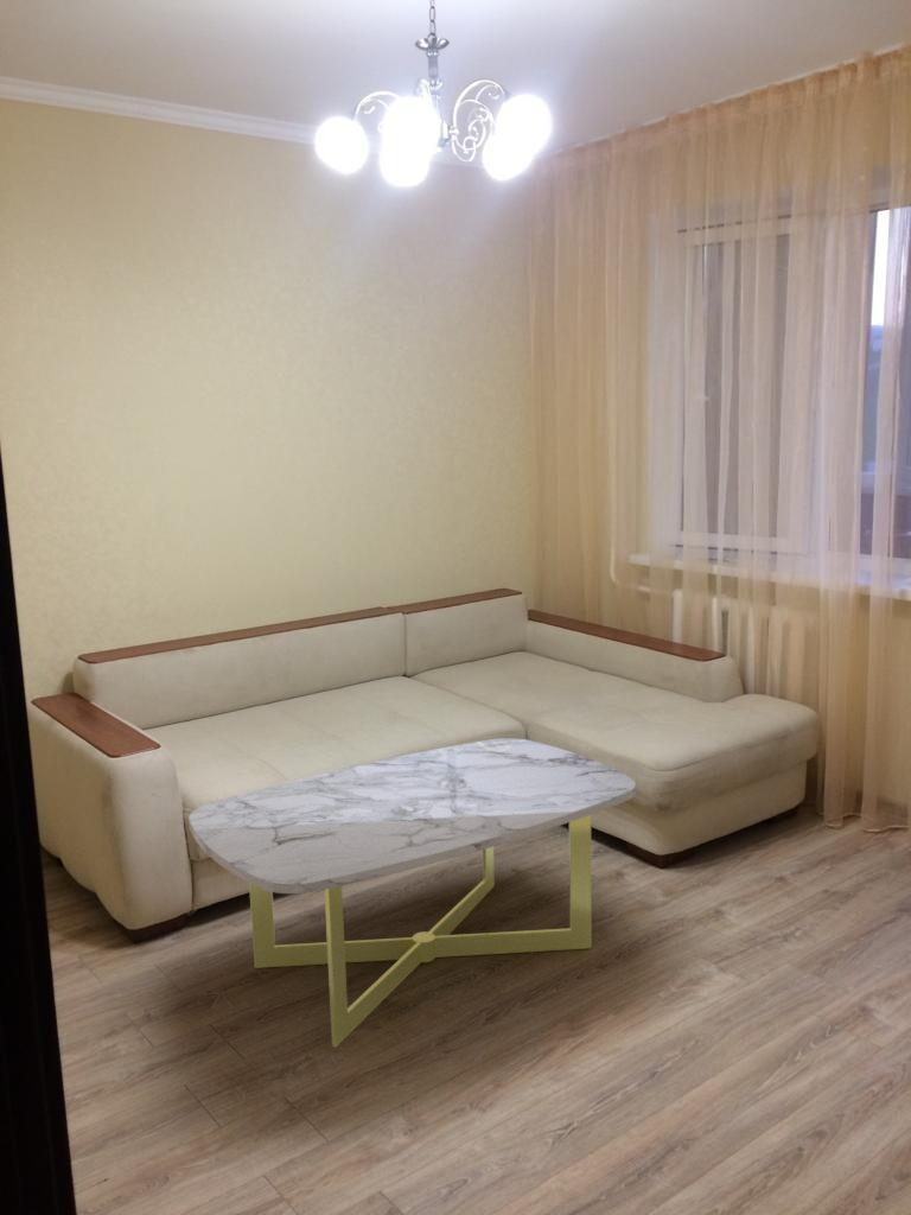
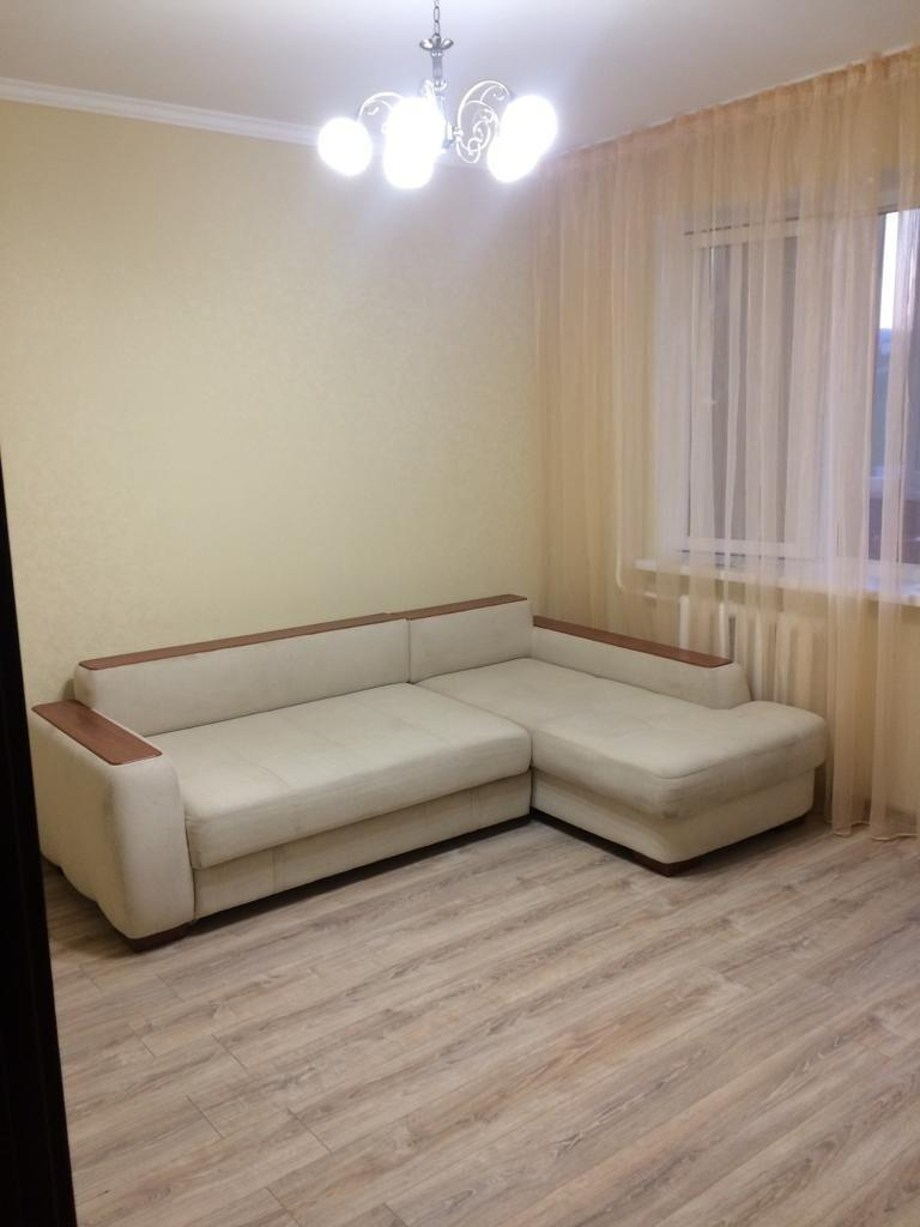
- coffee table (419, 866)
